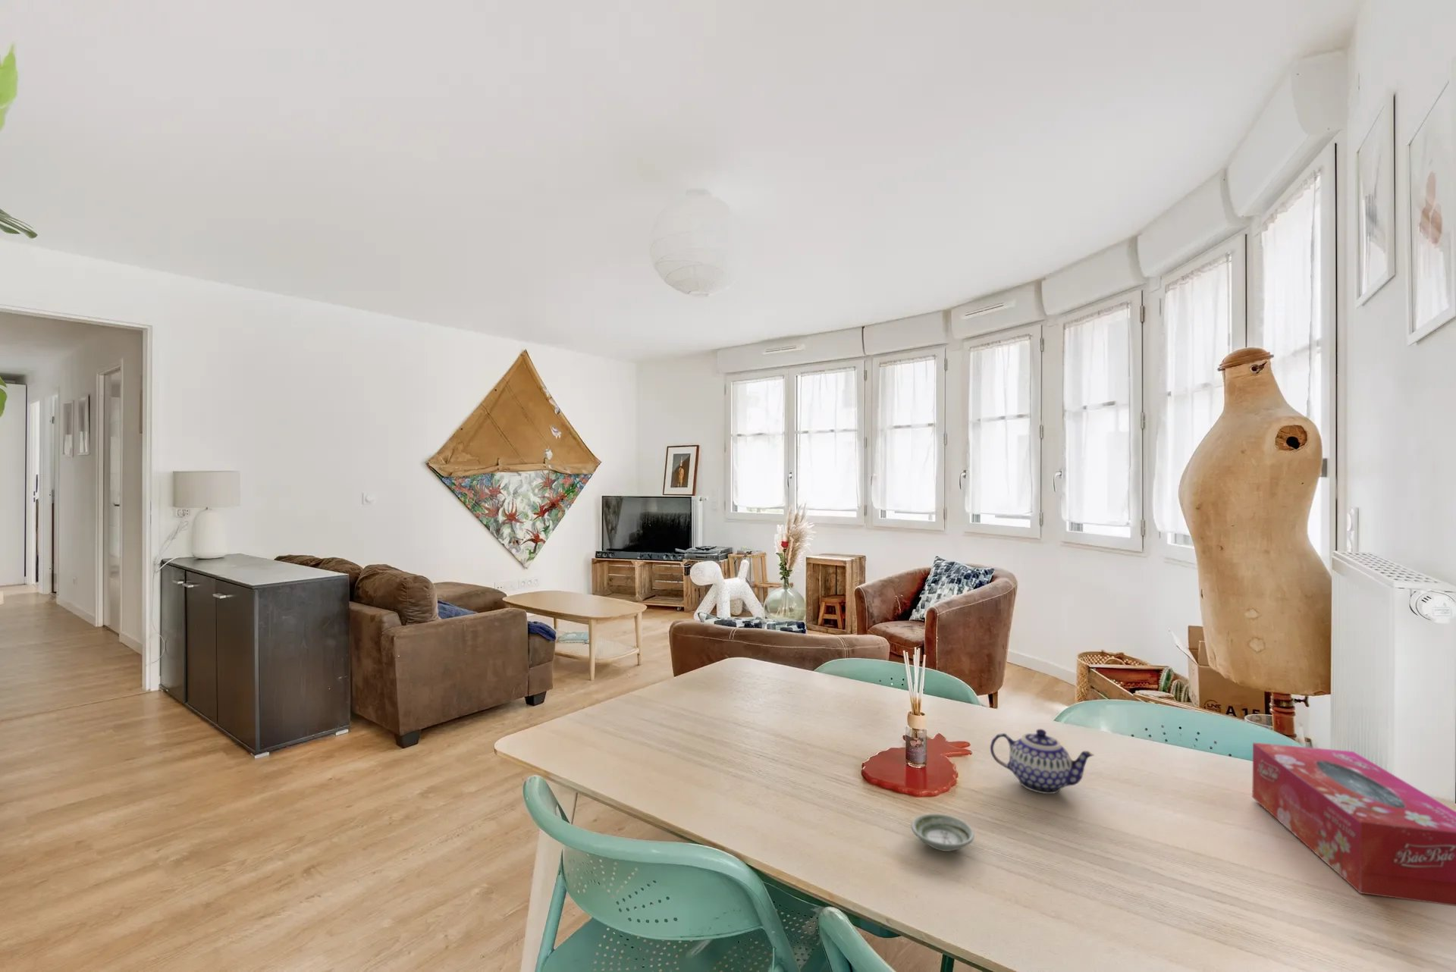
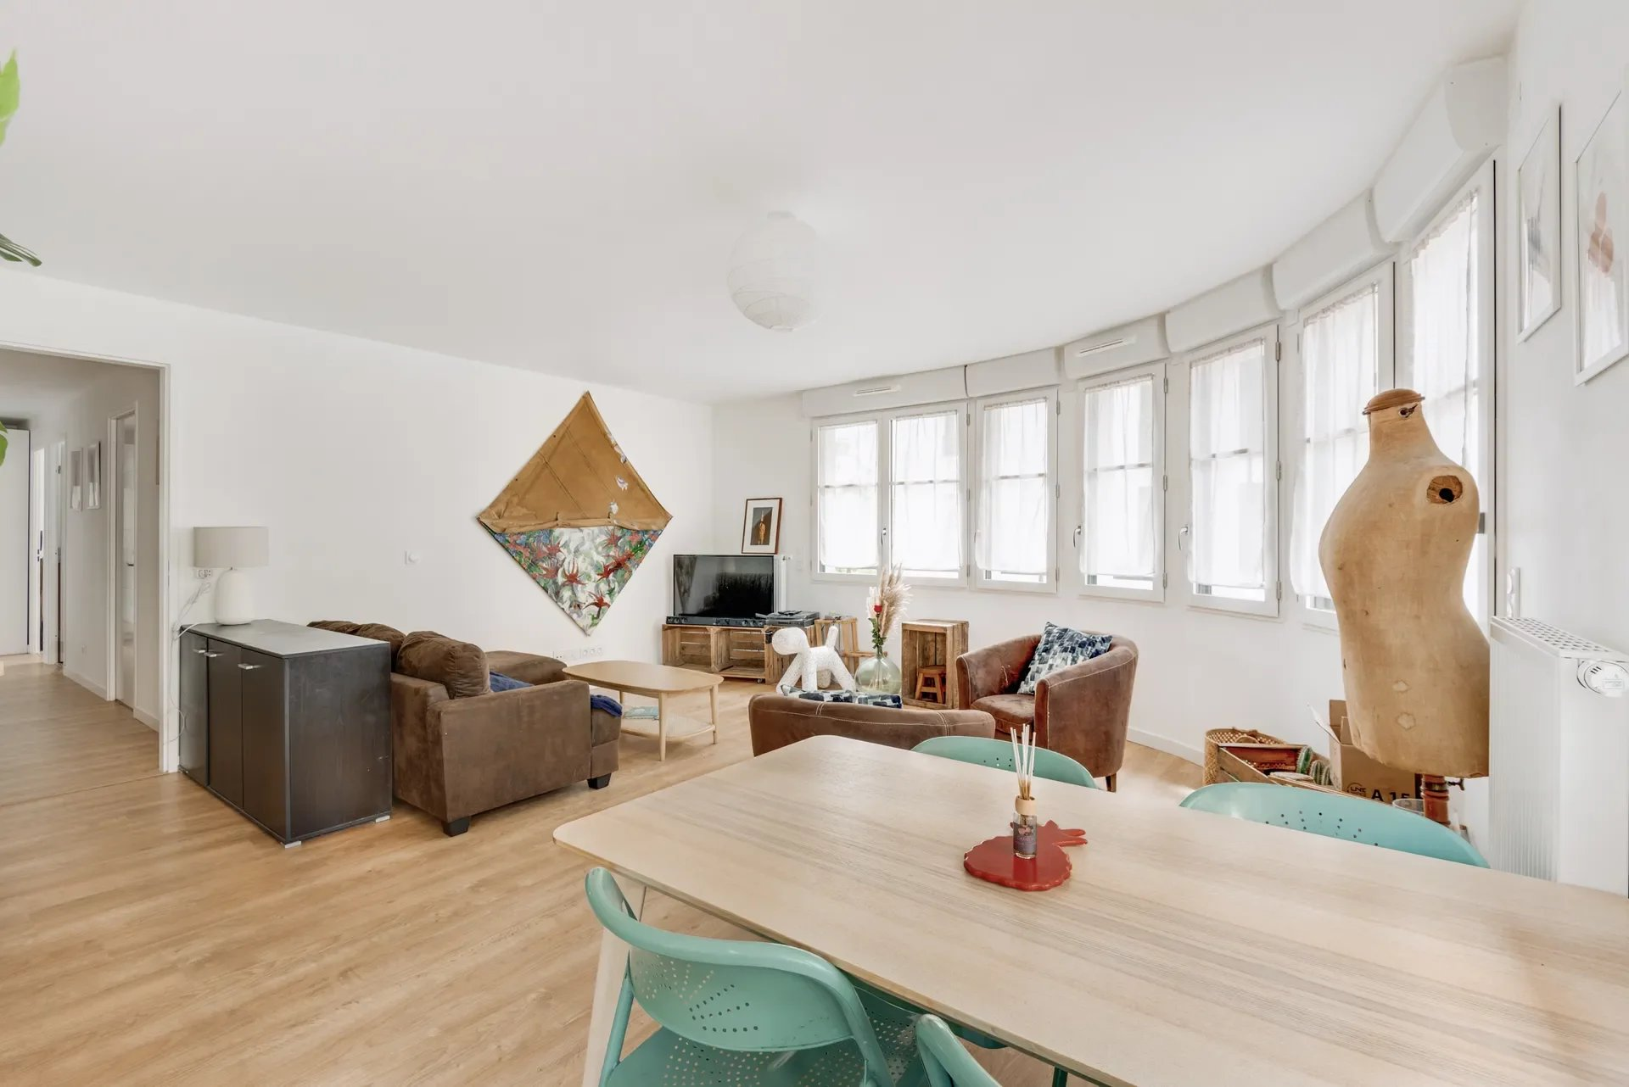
- teapot (1039, 757)
- saucer (942, 834)
- tissue box (1356, 814)
